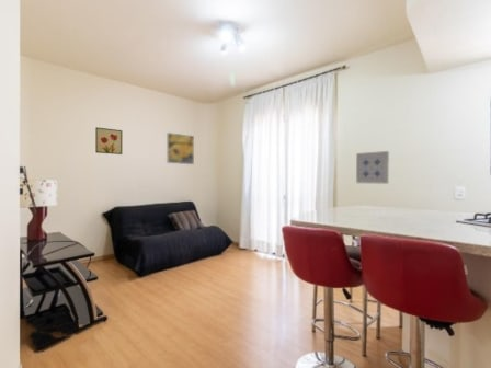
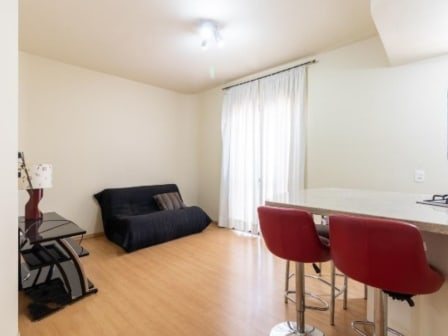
- wall art (372, 168)
- wall art (109, 141)
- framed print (181, 149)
